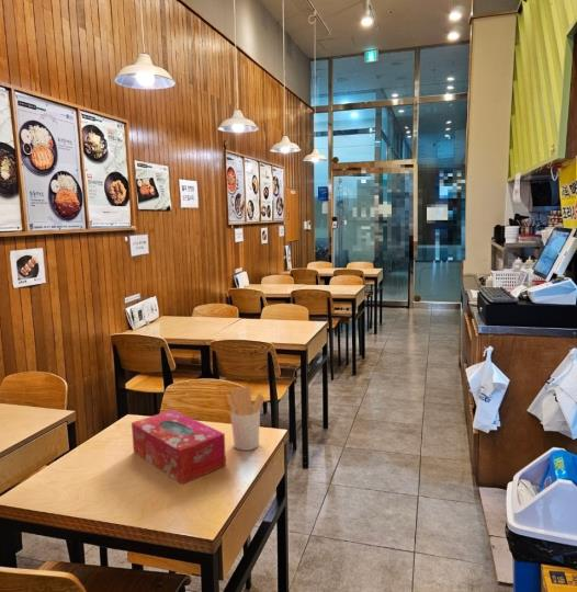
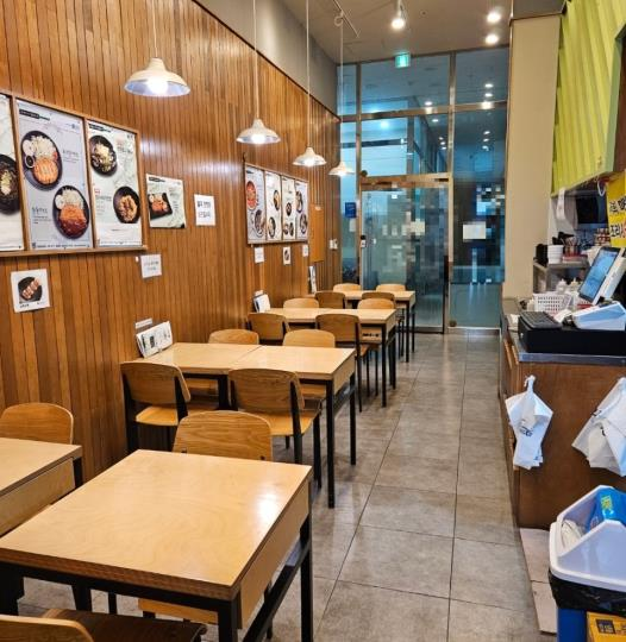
- utensil holder (244, 415)
- tissue box (177, 443)
